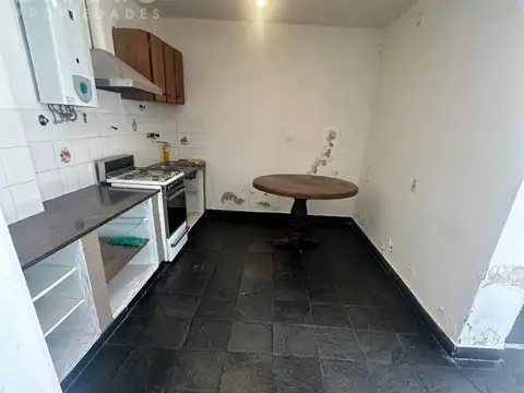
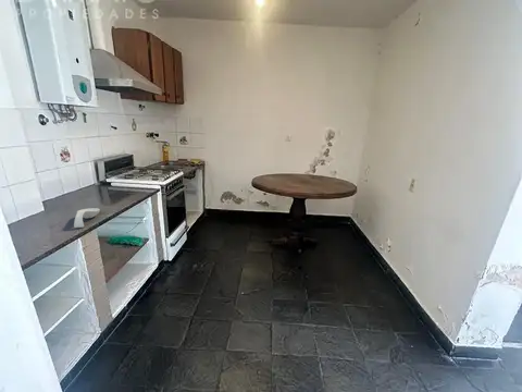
+ spoon rest (85, 213)
